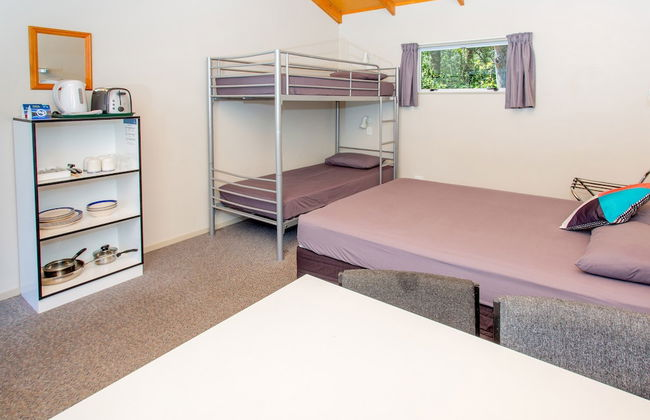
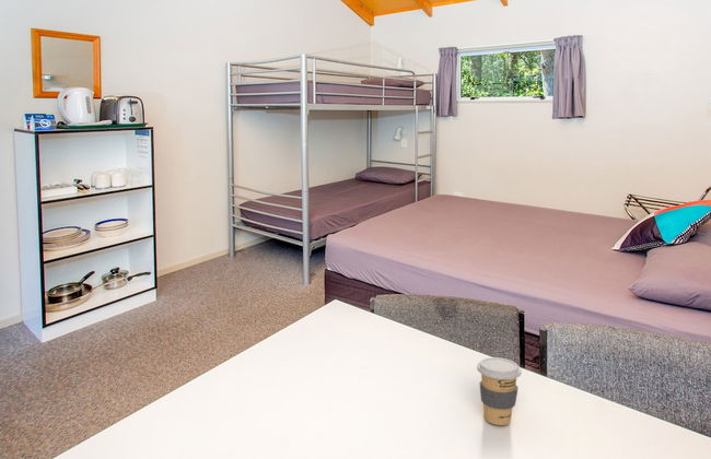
+ coffee cup (498, 391)
